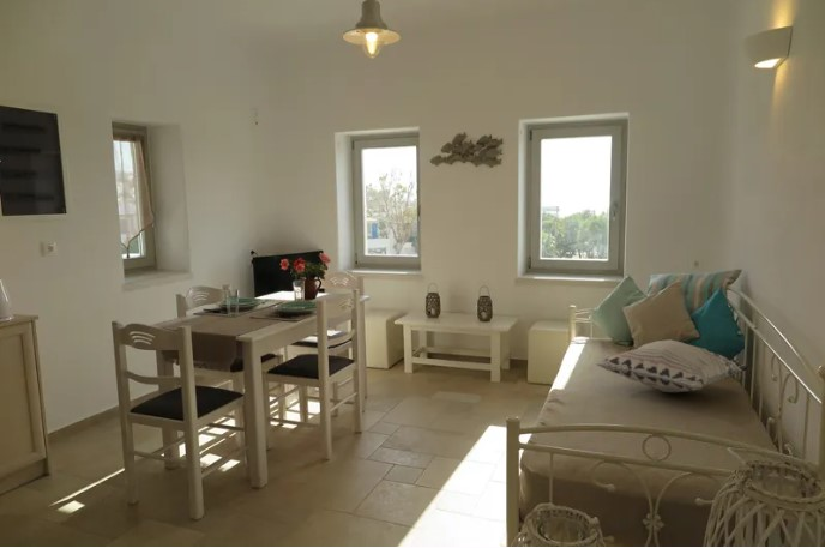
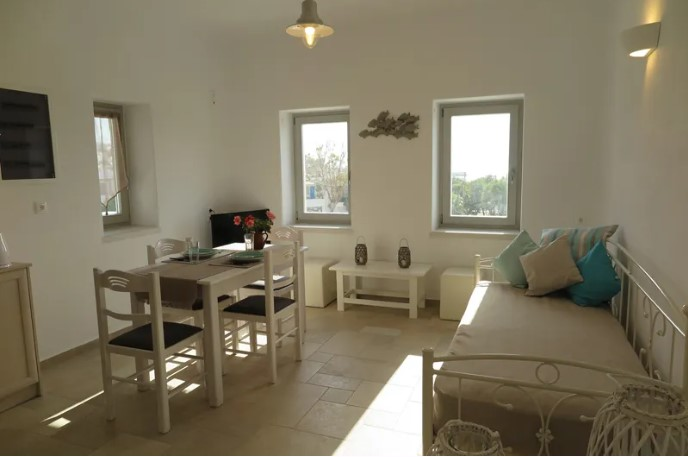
- decorative pillow (673, 366)
